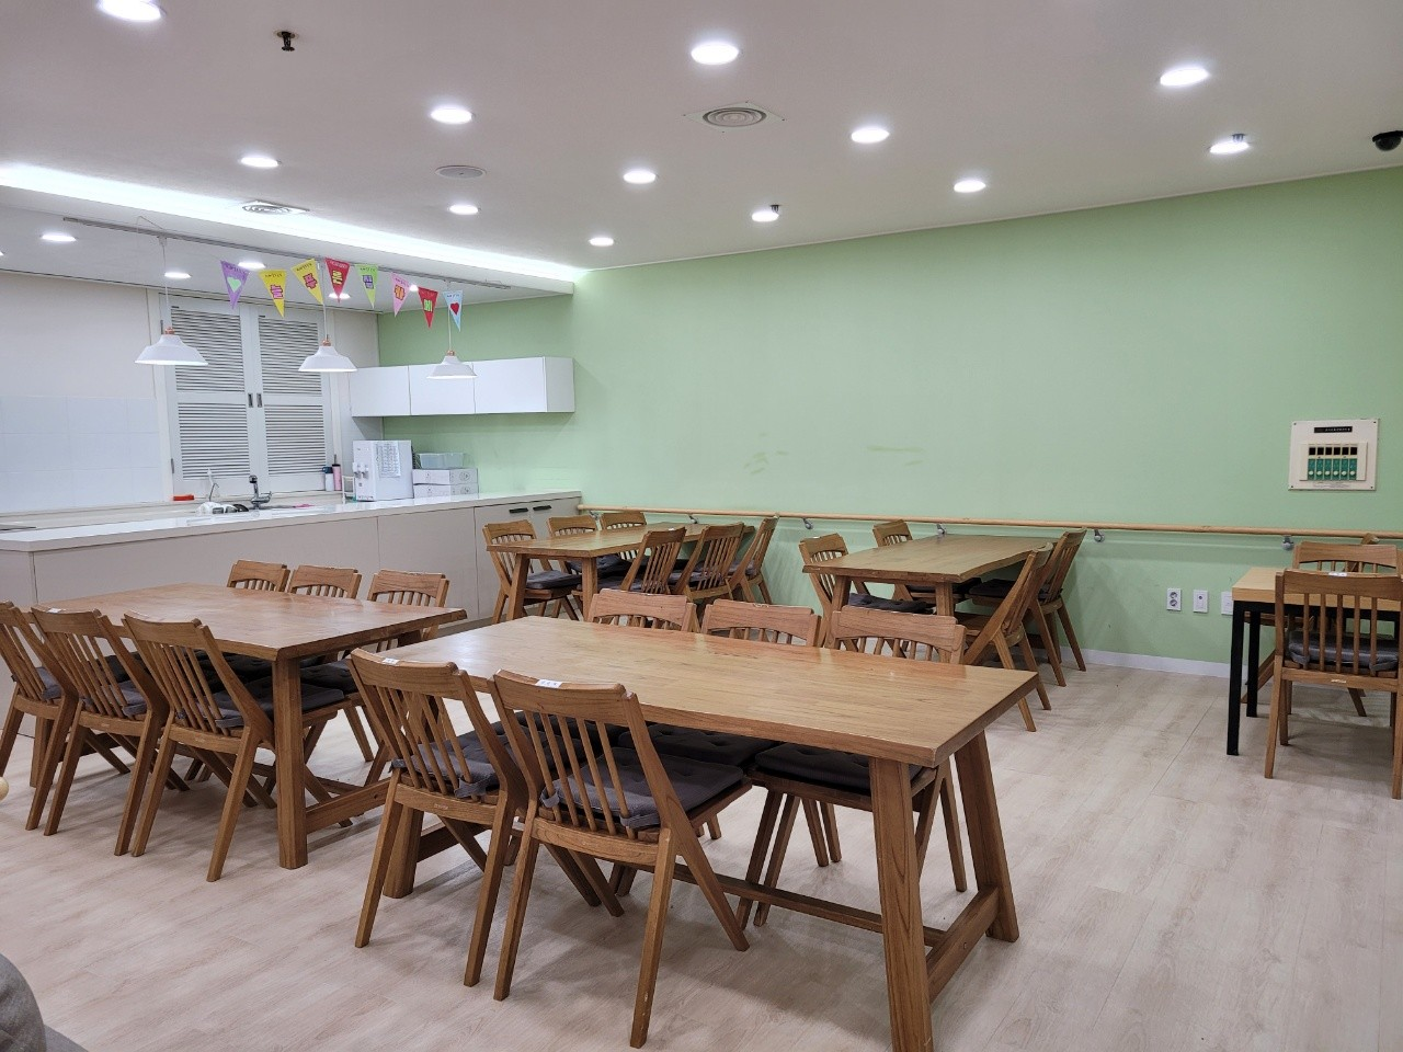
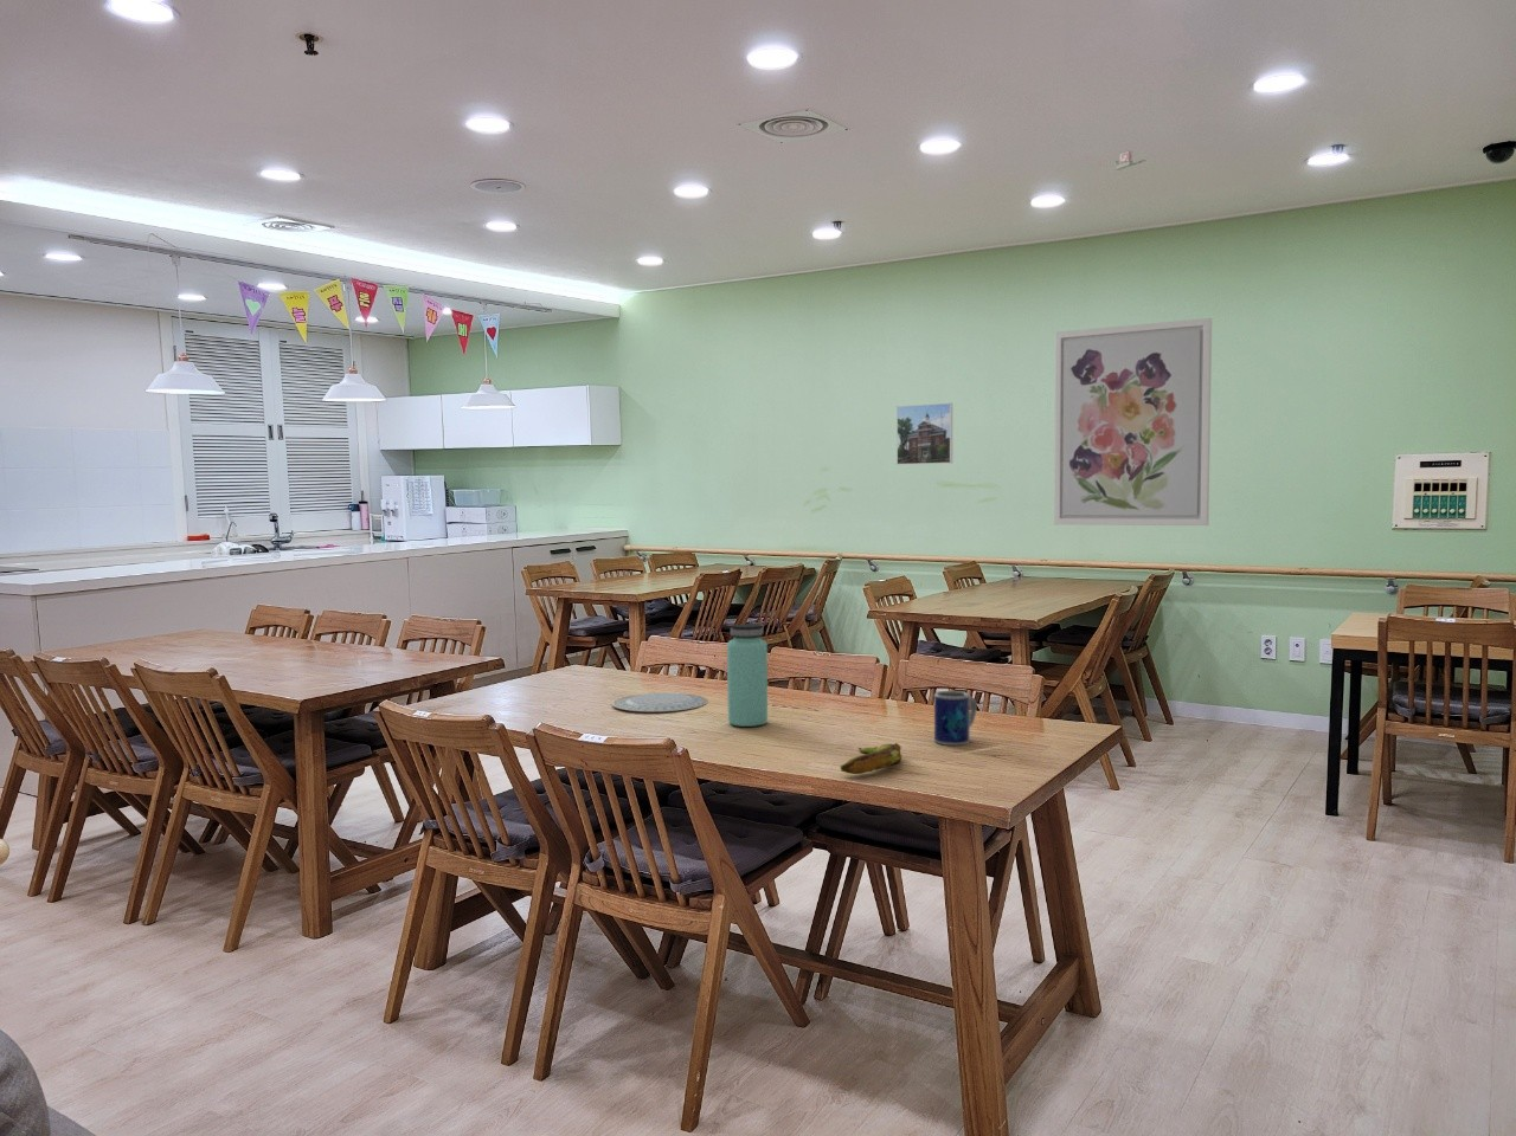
+ banana (862, 752)
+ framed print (924, 434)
+ bottle (746, 673)
+ chinaware (660, 699)
+ wall art (1129, 426)
+ tape dispenser (1130, 158)
+ mug (957, 716)
